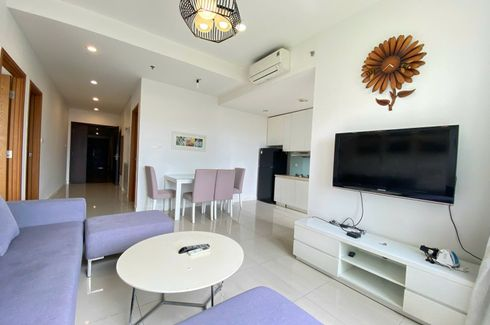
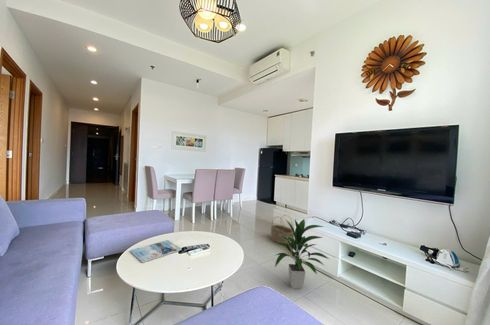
+ indoor plant (298, 251)
+ wicker basket (282, 228)
+ magazine (156, 249)
